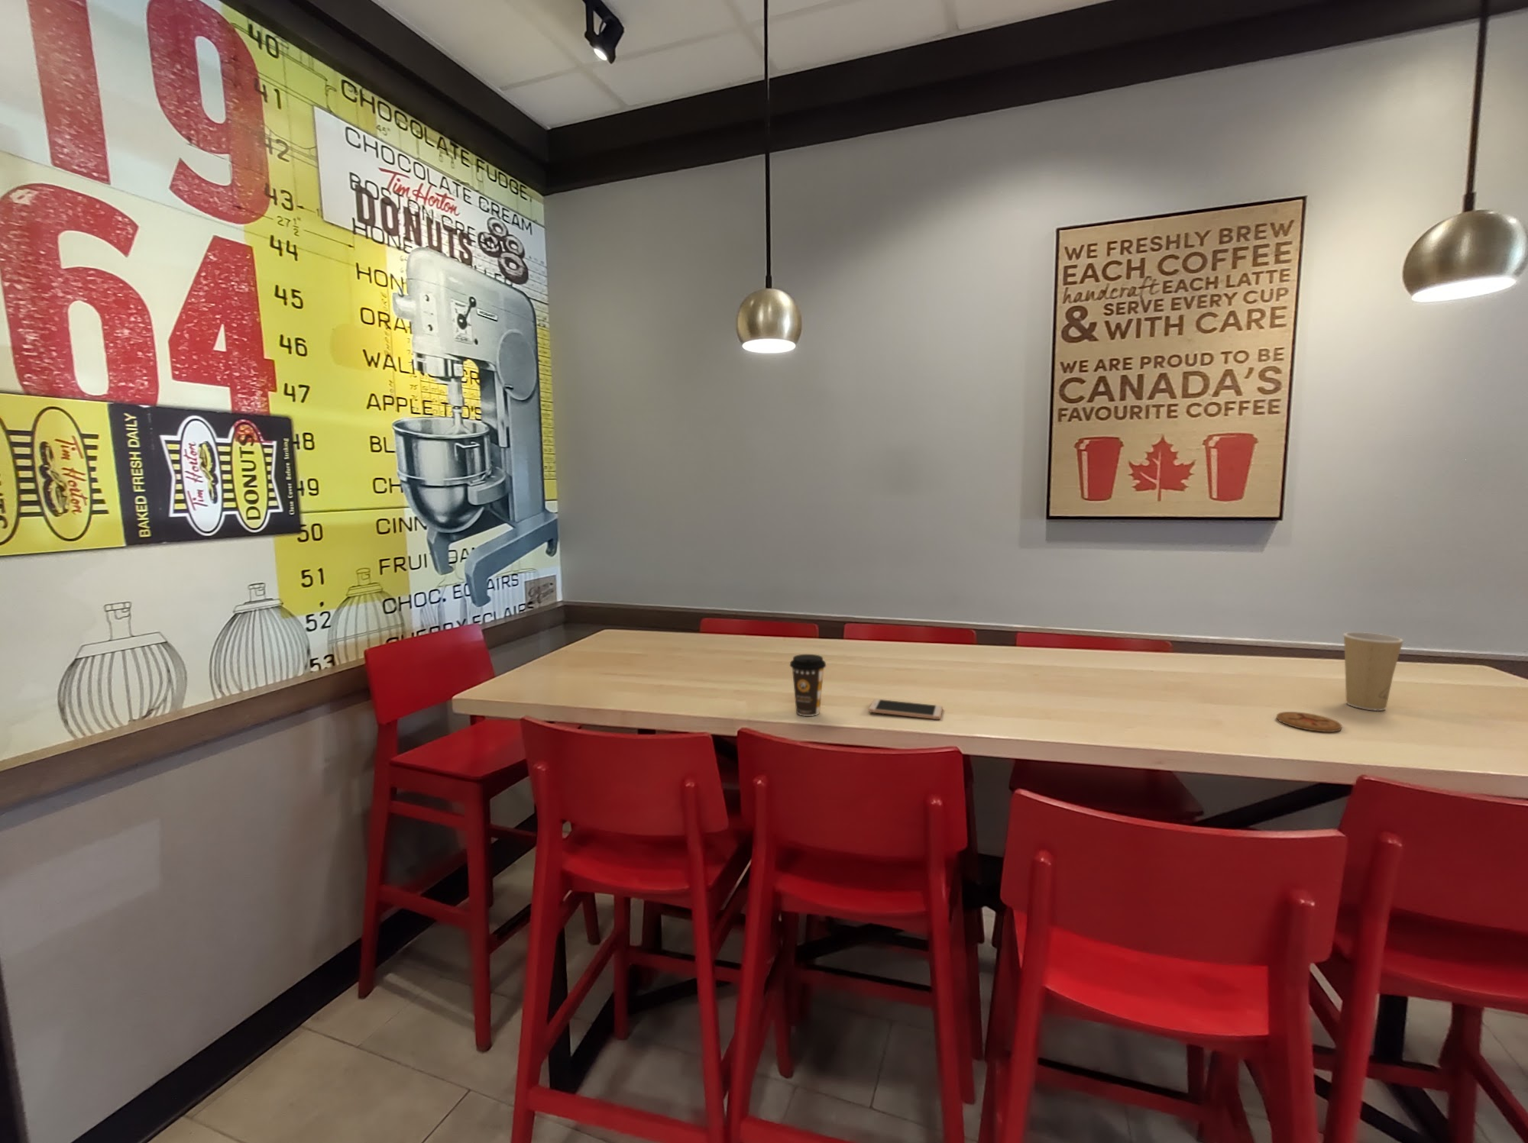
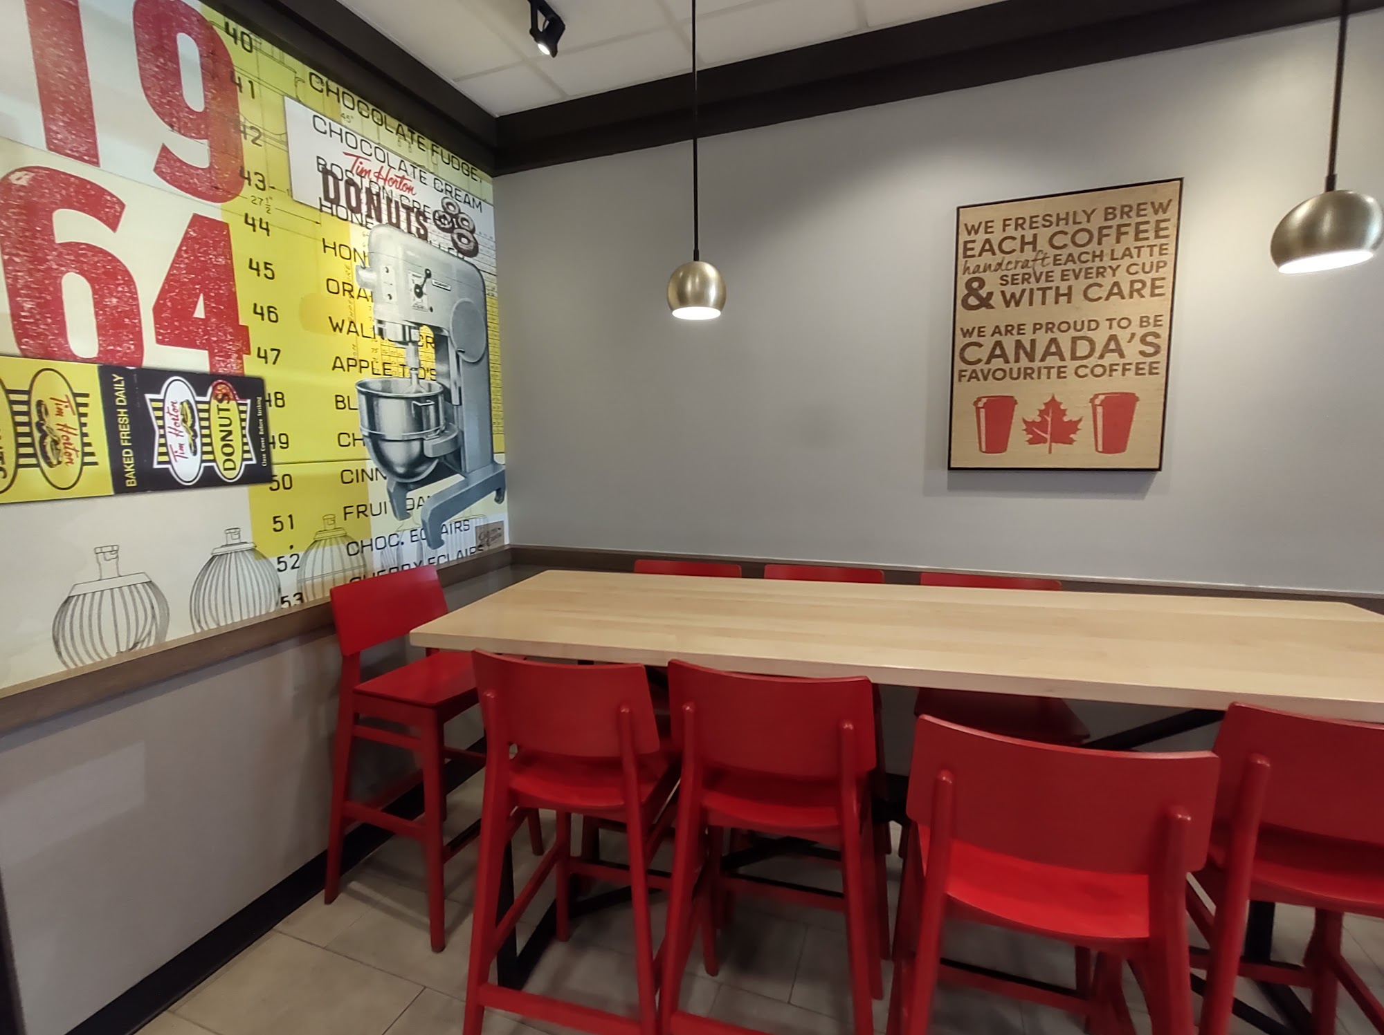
- paper cup (1369, 671)
- coaster (1308, 720)
- coffee cup (807, 684)
- smartphone (906, 708)
